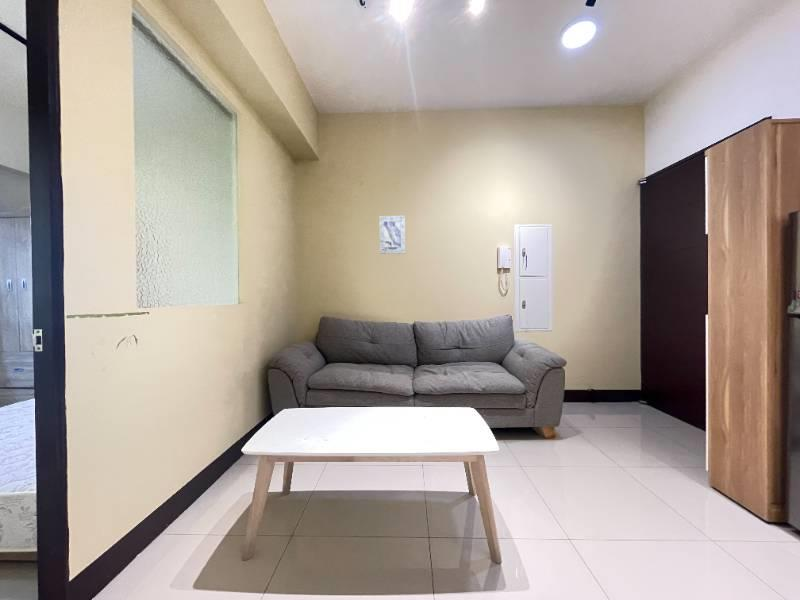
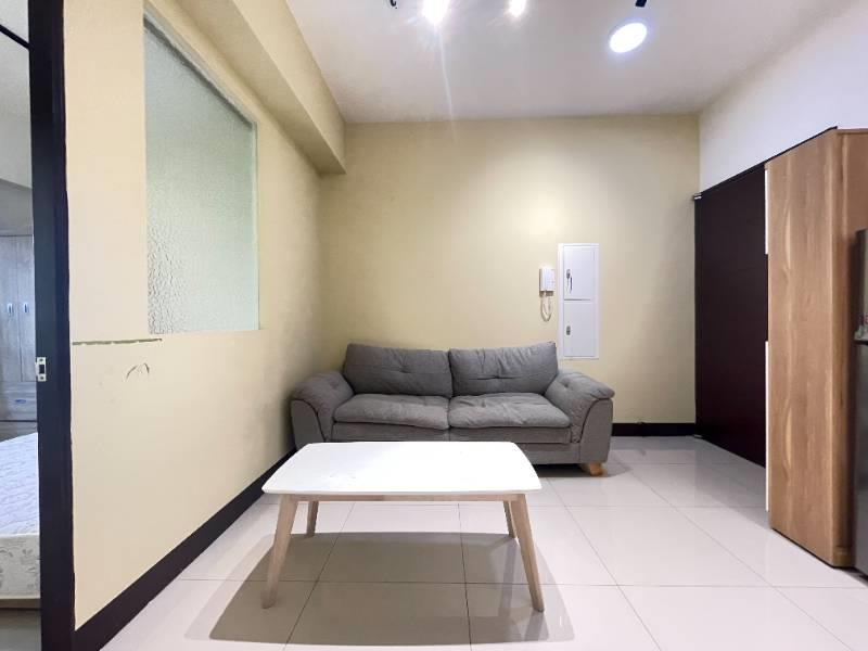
- wall art (392, 234)
